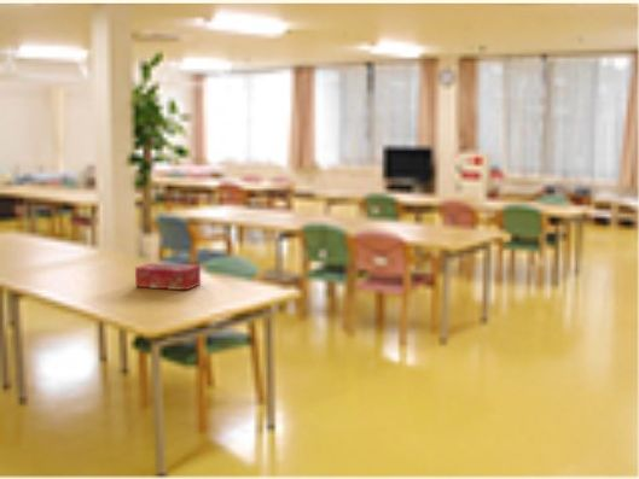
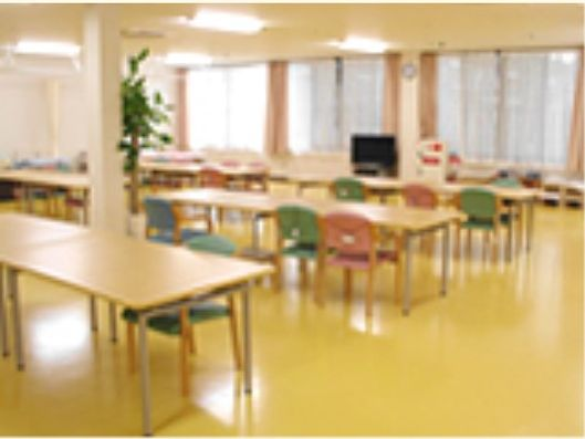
- tissue box (168, 275)
